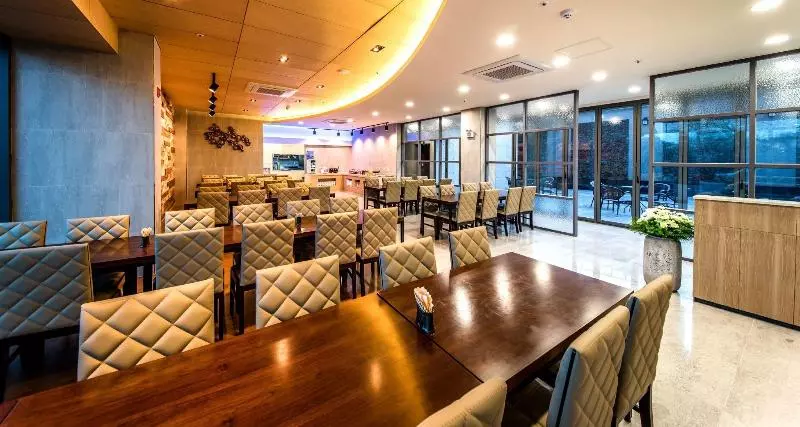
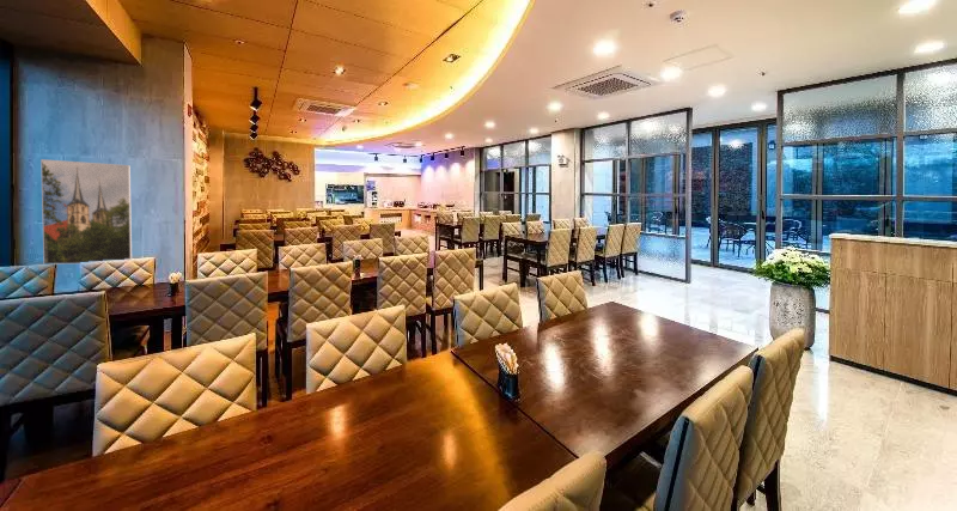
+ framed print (87, 213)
